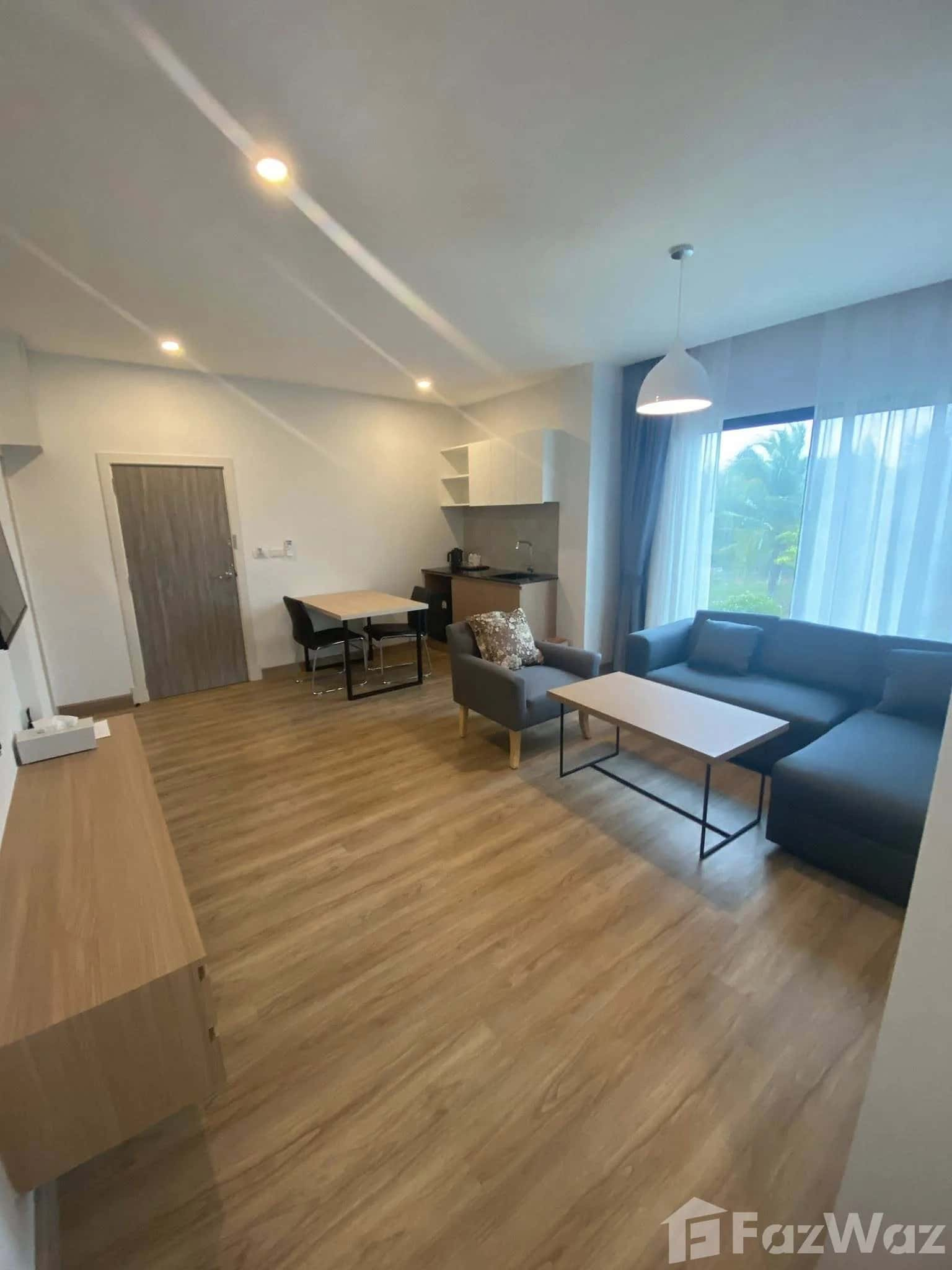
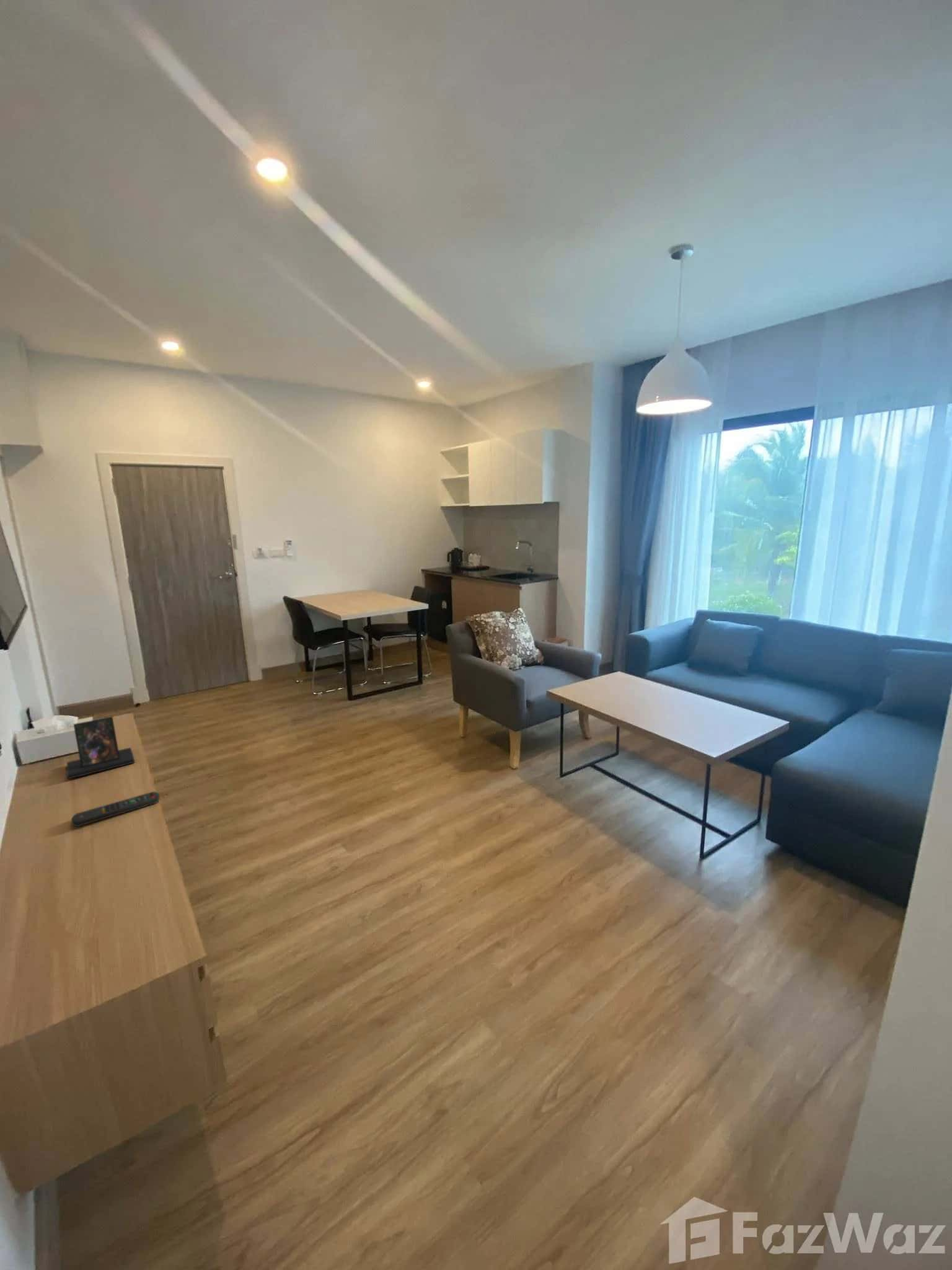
+ remote control (117, 807)
+ photo frame (97, 742)
